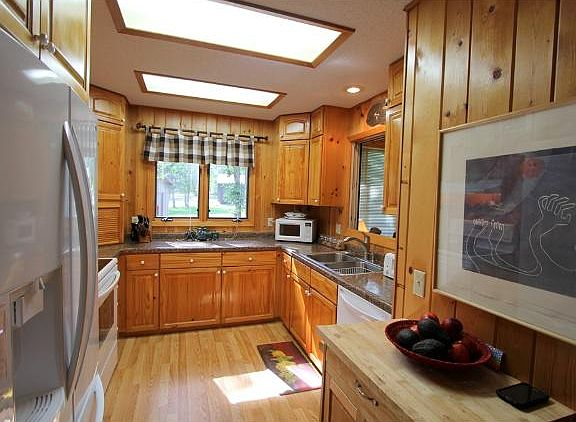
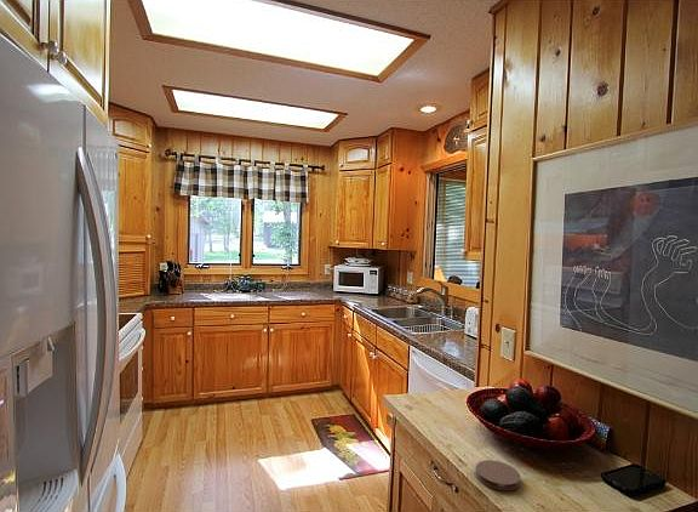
+ coaster (497, 474)
